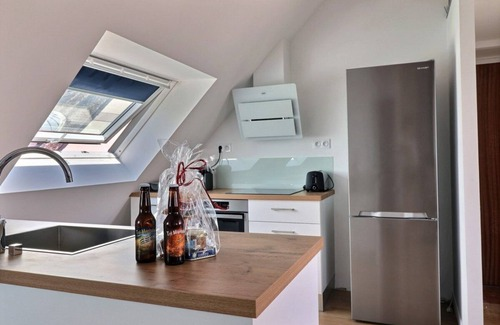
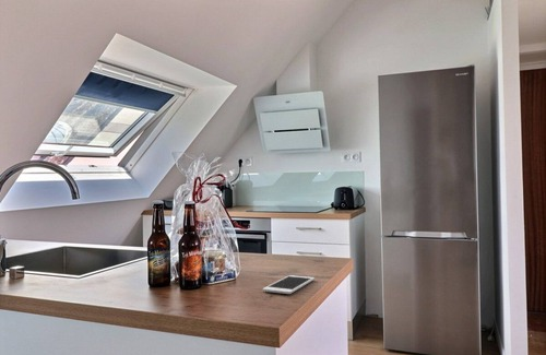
+ cell phone (289, 283)
